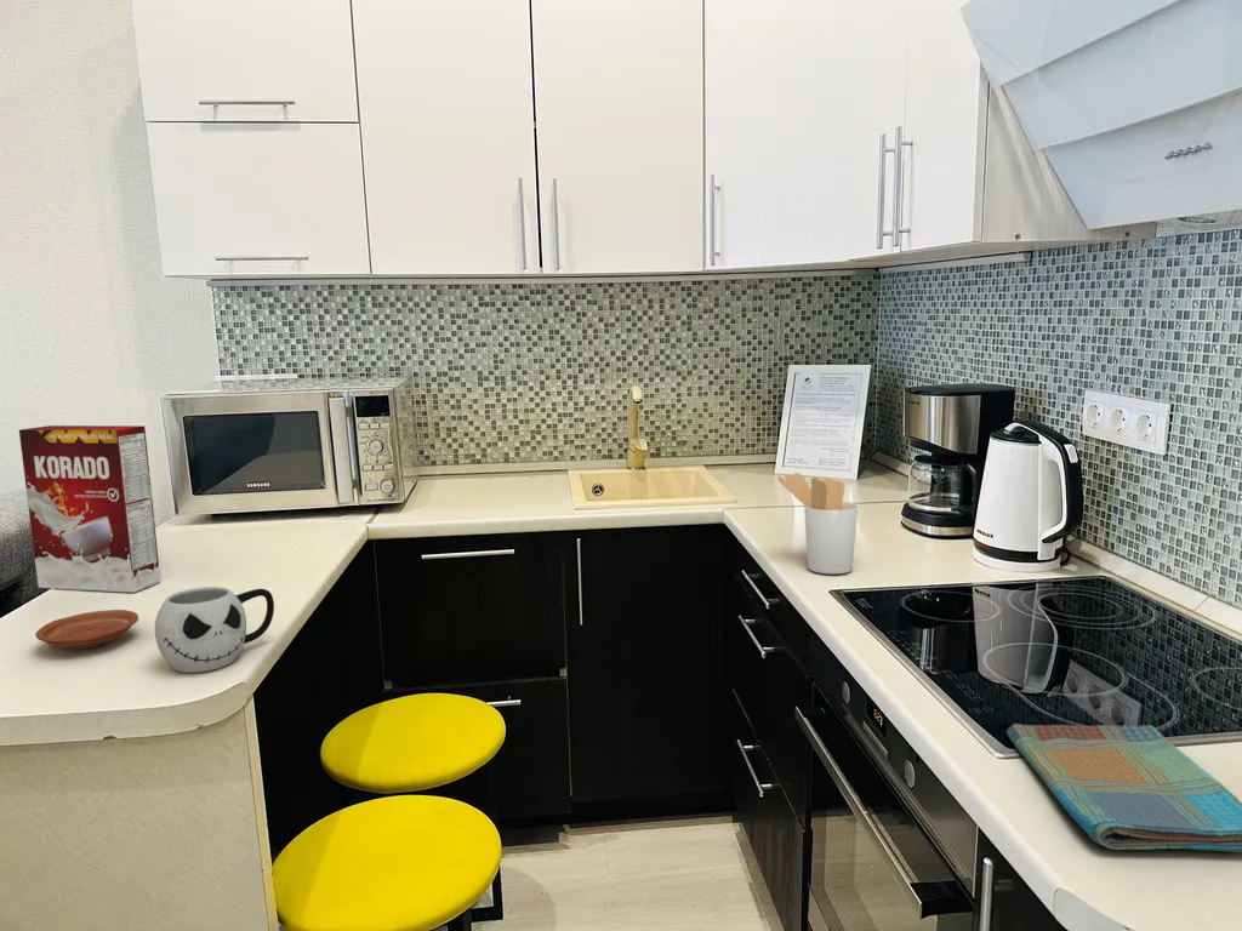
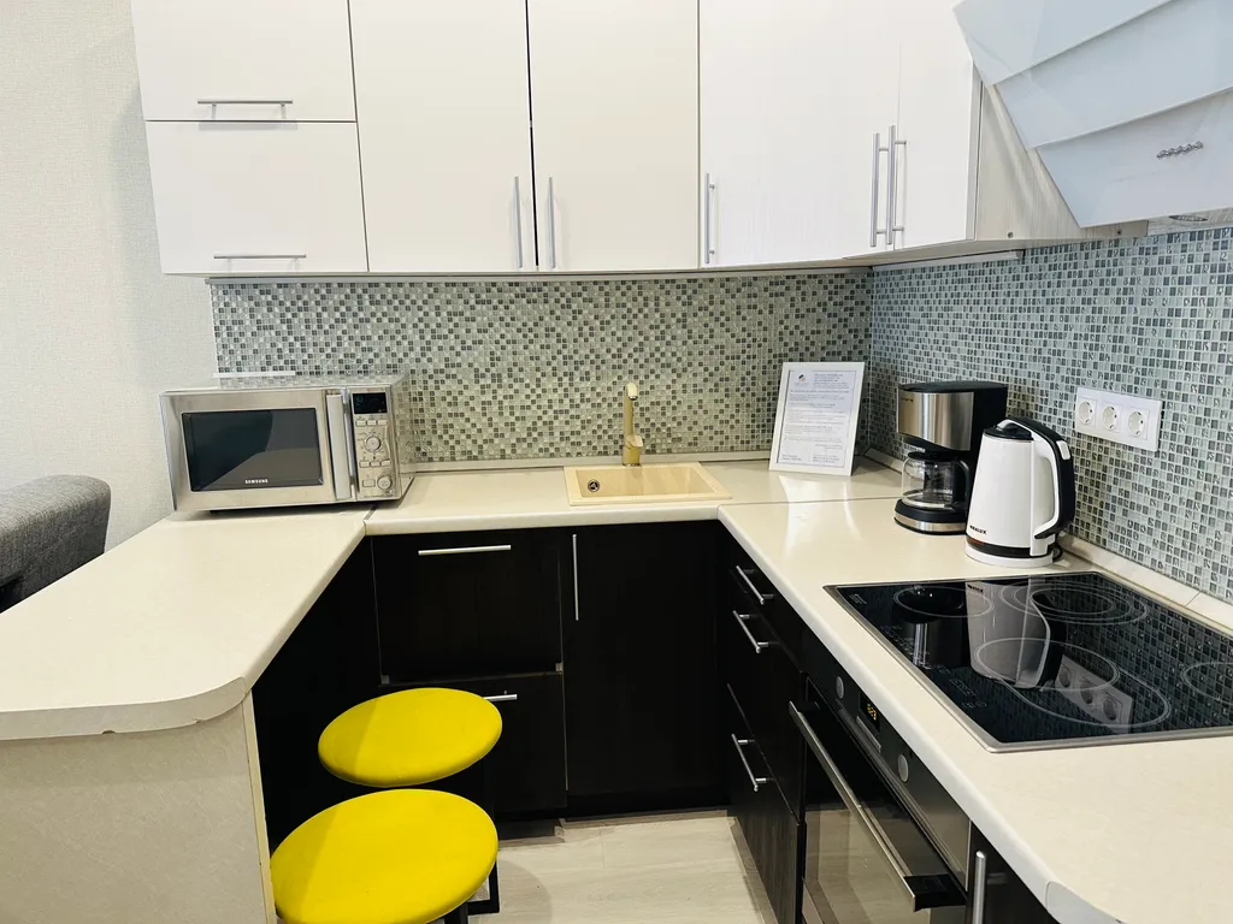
- utensil holder (817, 519)
- dish towel (1127, 777)
- mug (218, 624)
- plate (89, 633)
- cereal box (91, 507)
